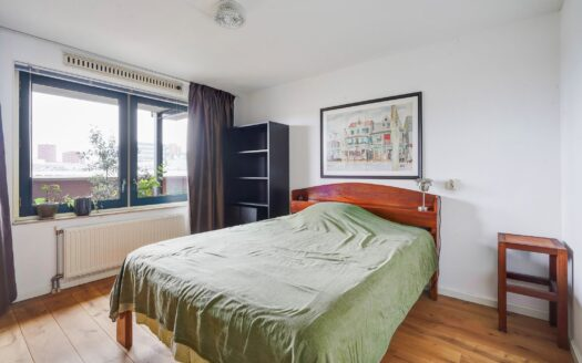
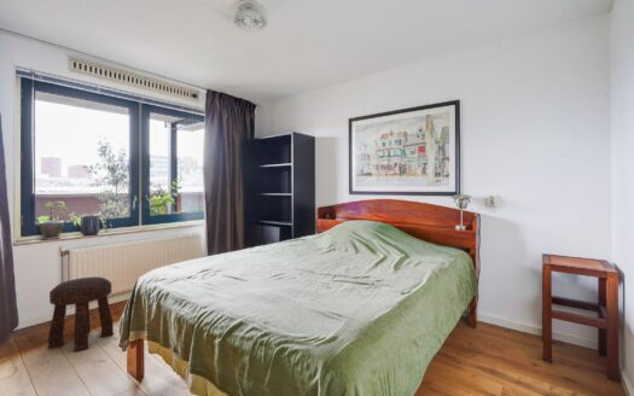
+ stool (82, 310)
